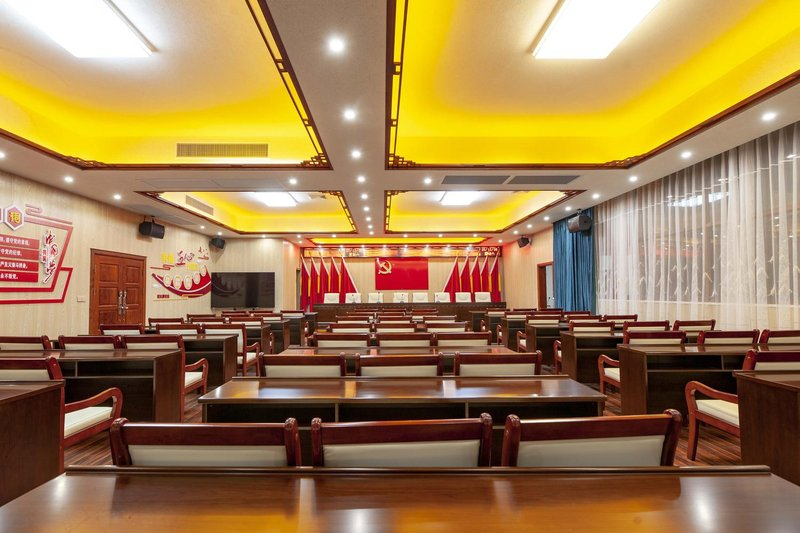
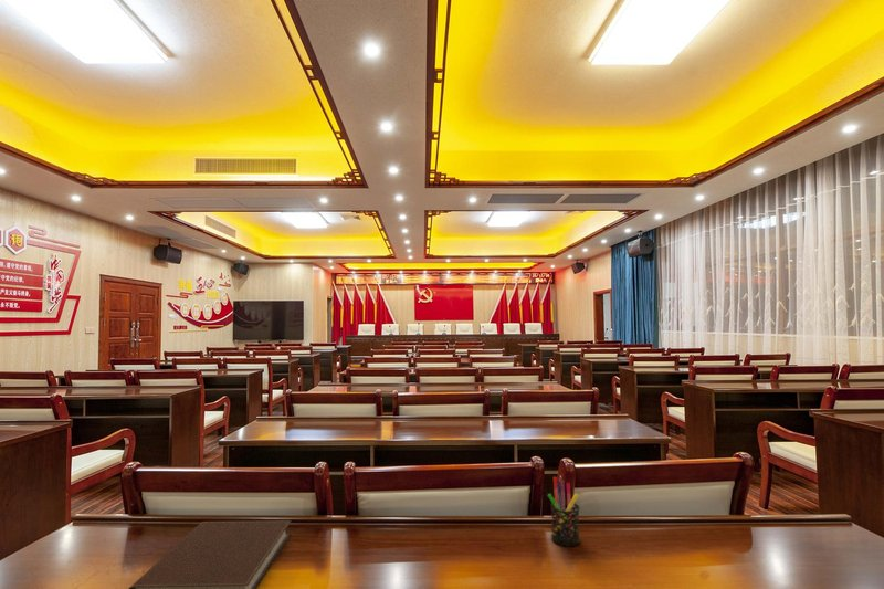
+ notebook (220, 556)
+ pen holder (561, 509)
